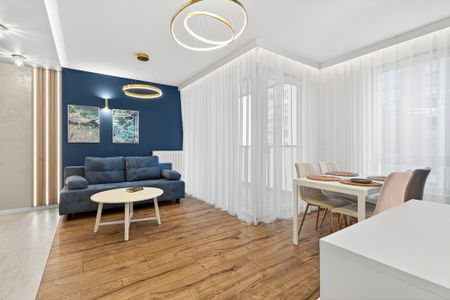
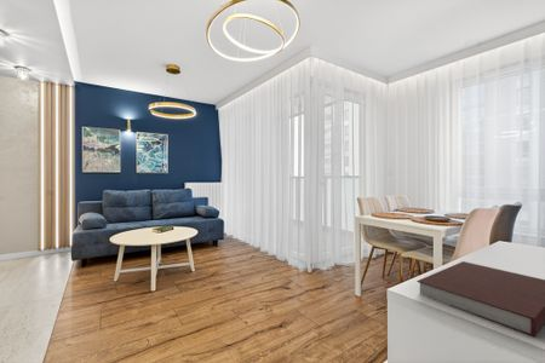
+ notebook (489, 289)
